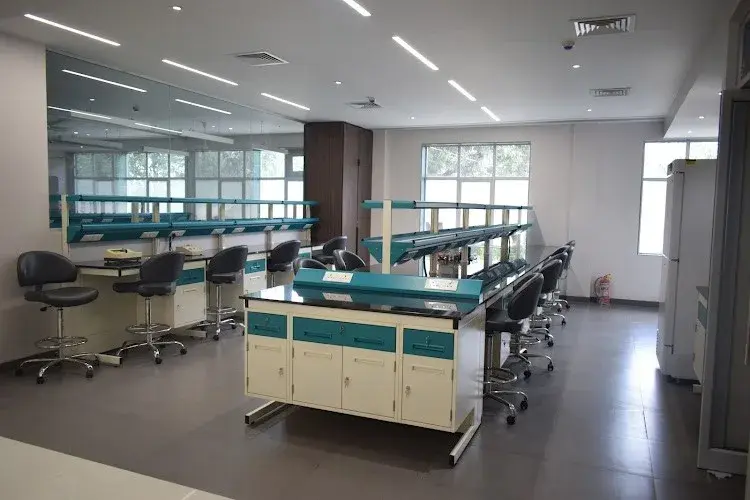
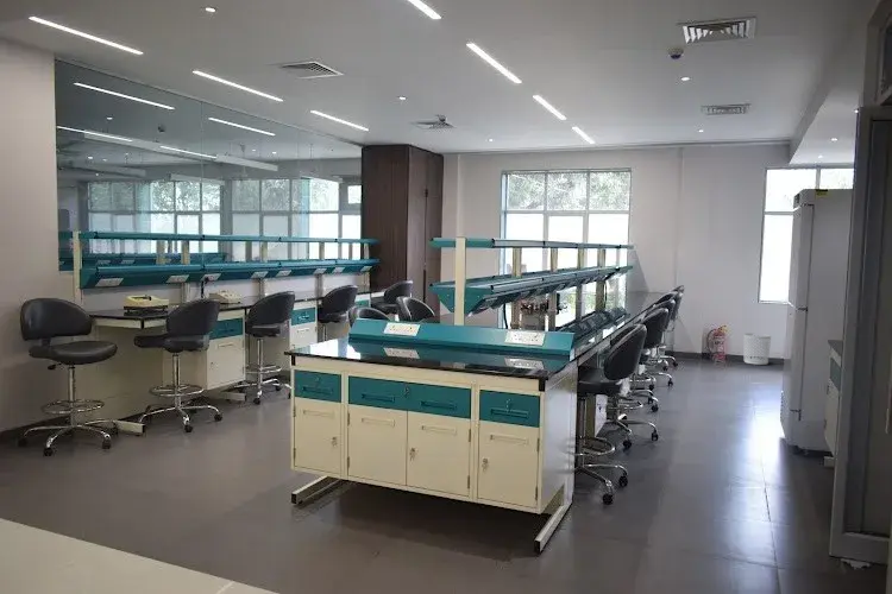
+ waste bin (755, 348)
